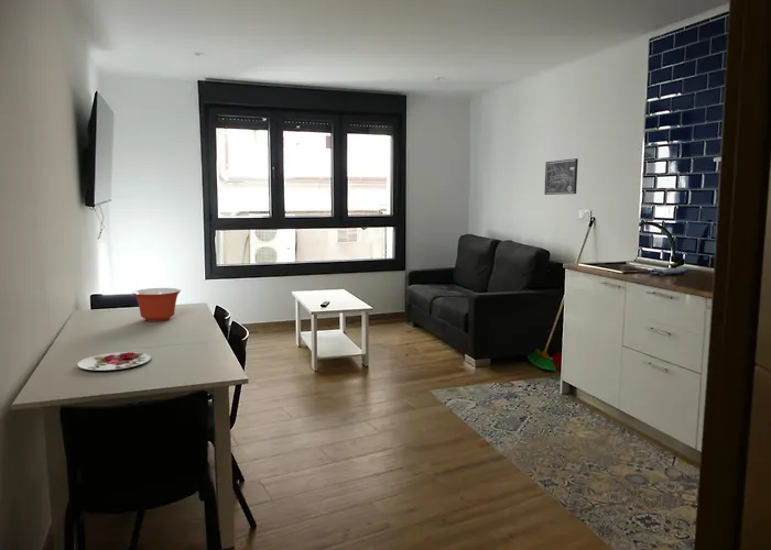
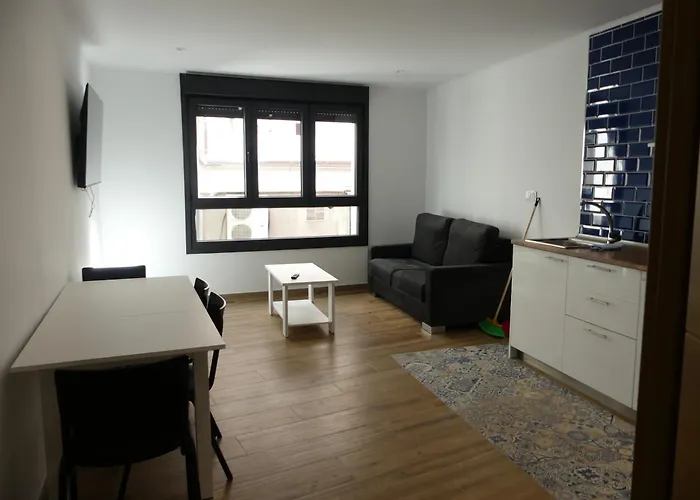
- mixing bowl (156, 305)
- wall art (560, 177)
- plate (115, 360)
